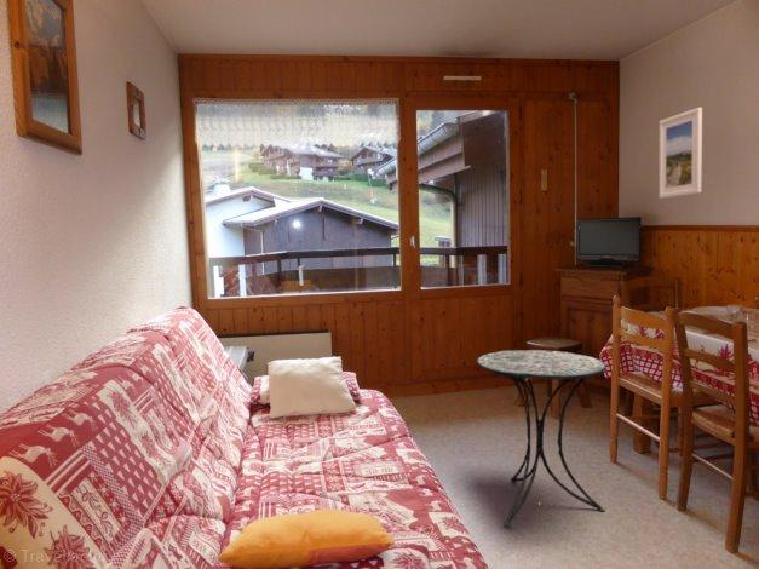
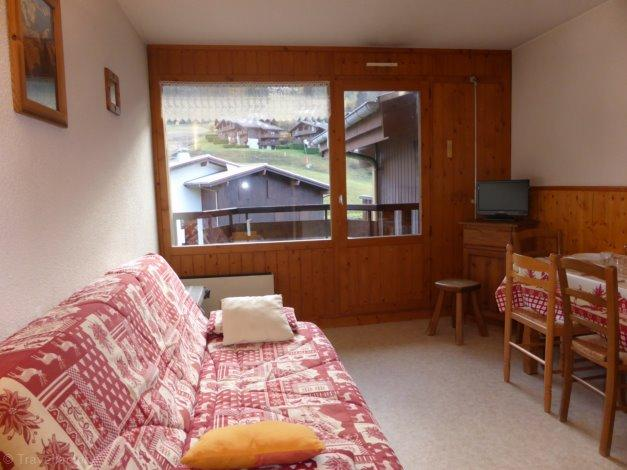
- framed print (679, 155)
- side table (539, 432)
